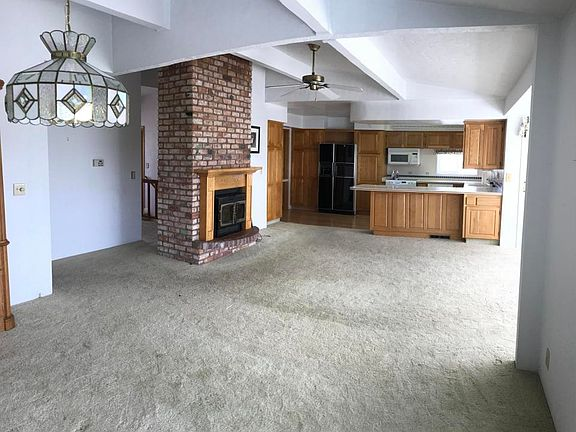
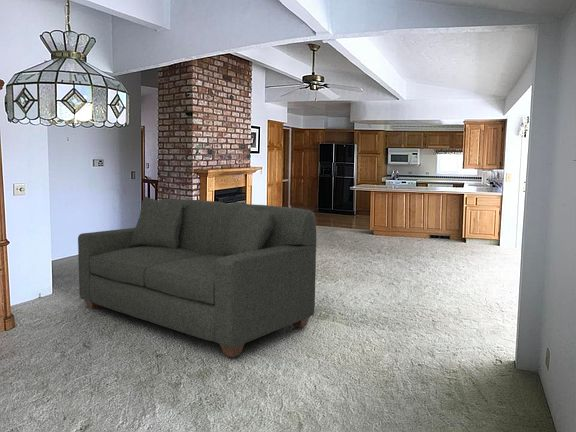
+ sofa (190, 260)
